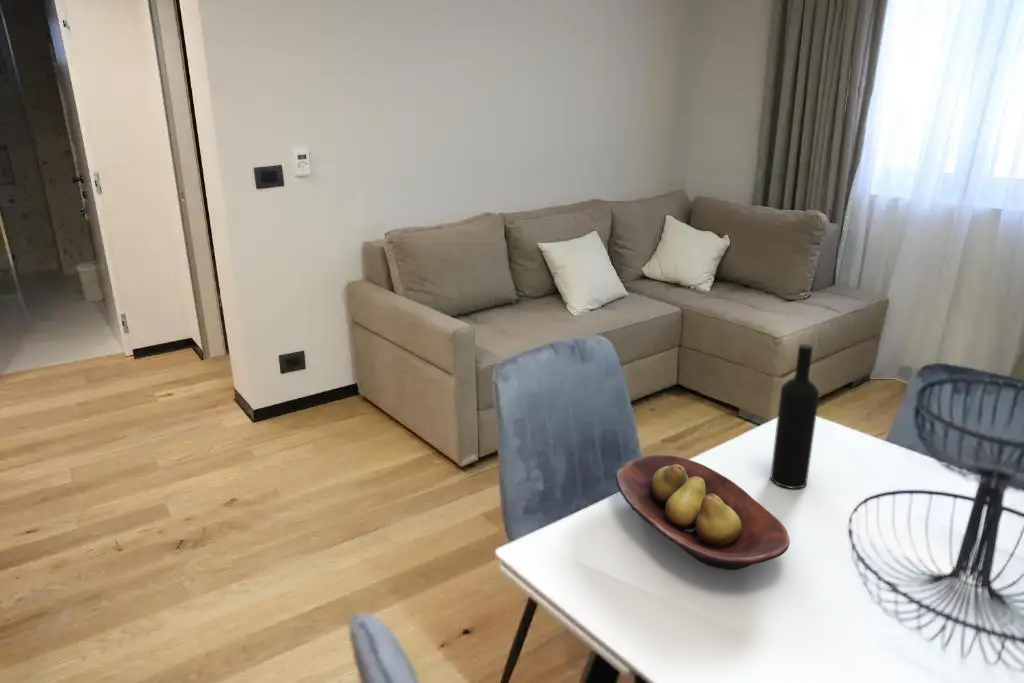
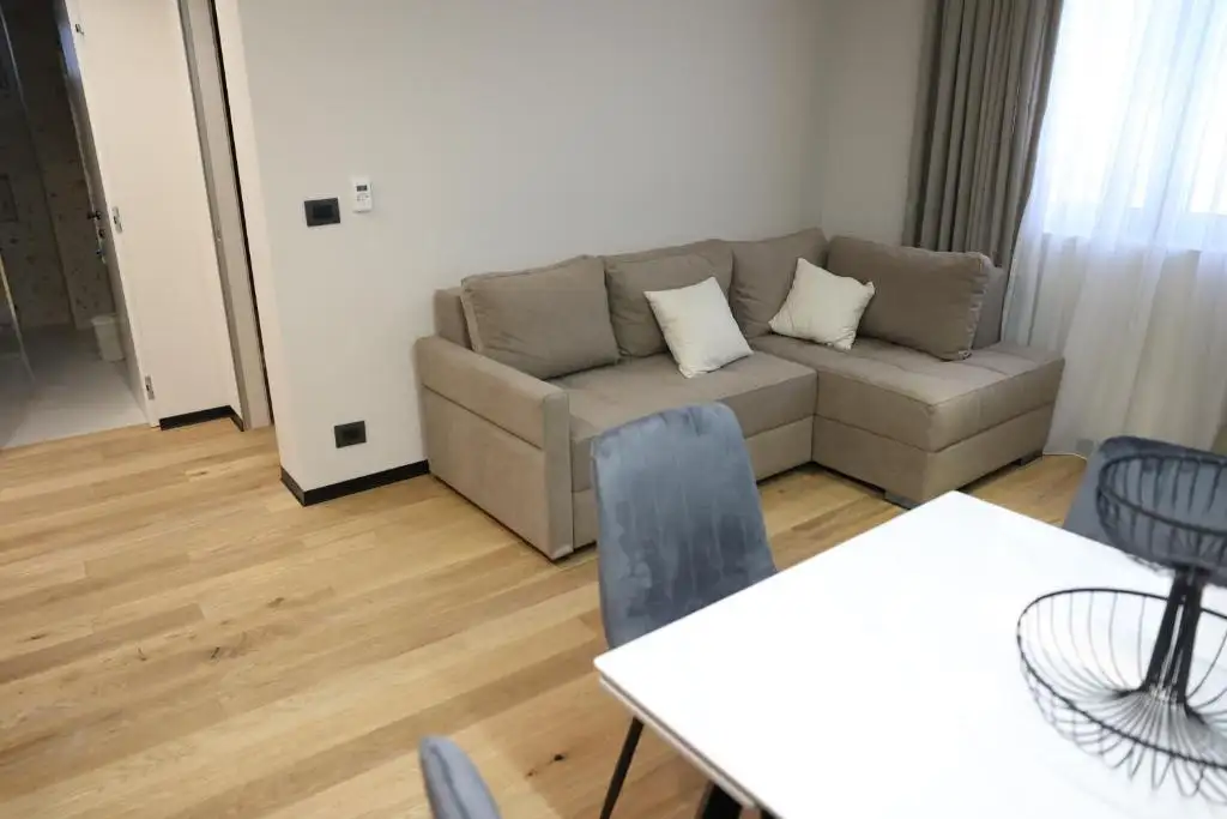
- fruit bowl (695, 504)
- wine bottle (796, 415)
